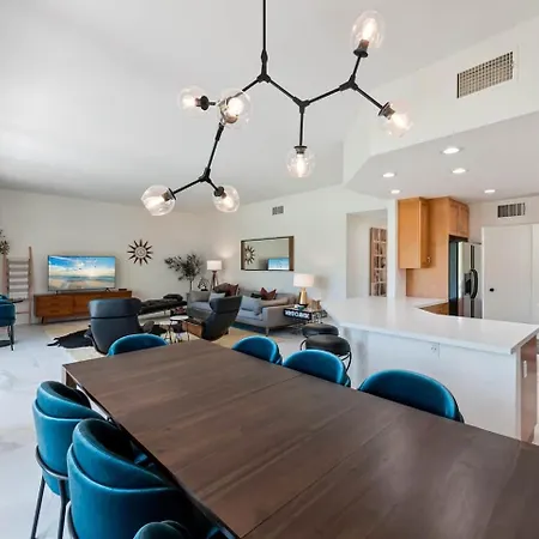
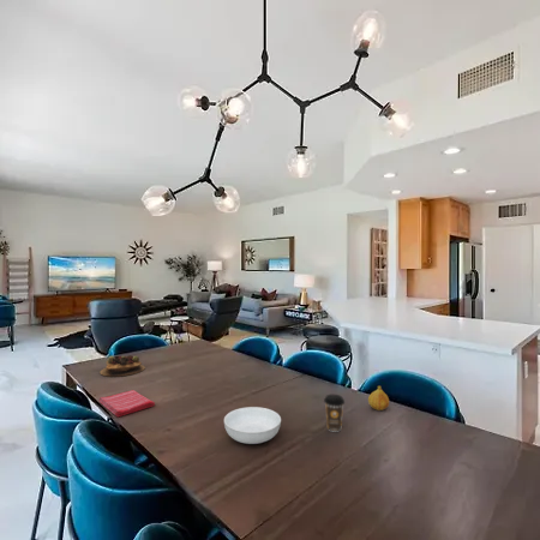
+ coffee cup (334, 413)
+ succulent plant (122, 362)
+ serving bowl (252, 427)
+ dish towel (126, 401)
+ fruit (378, 396)
